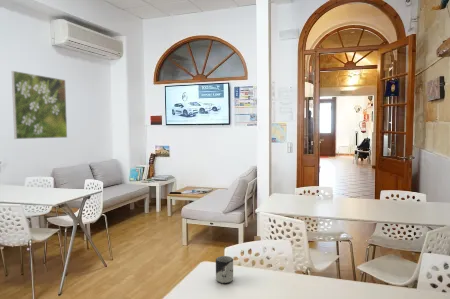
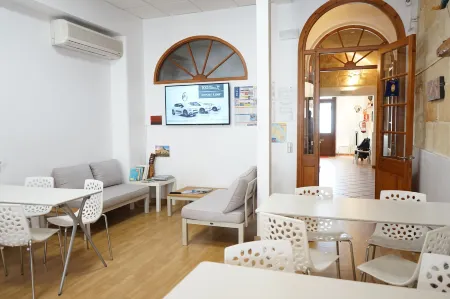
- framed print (41, 107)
- cup (224, 270)
